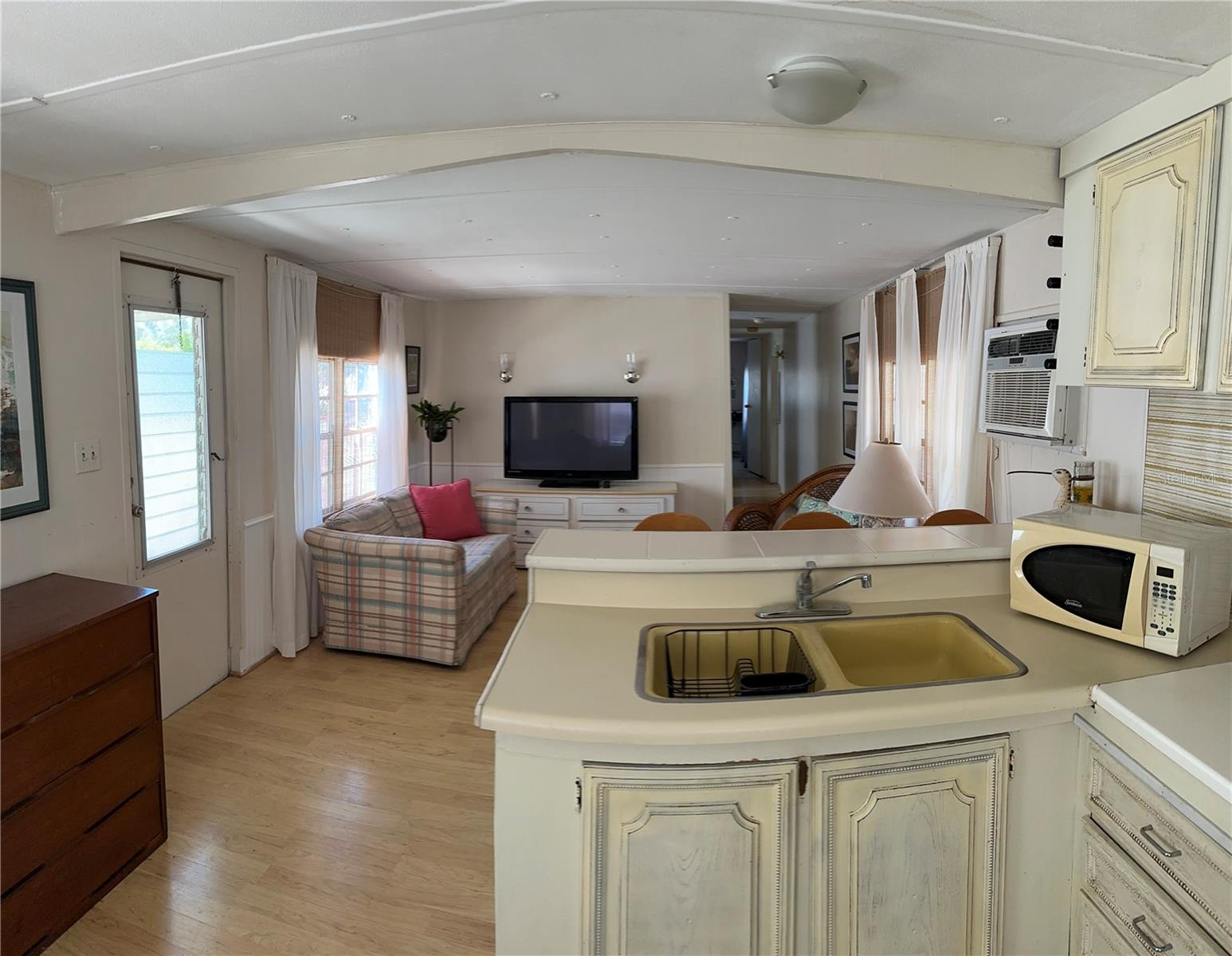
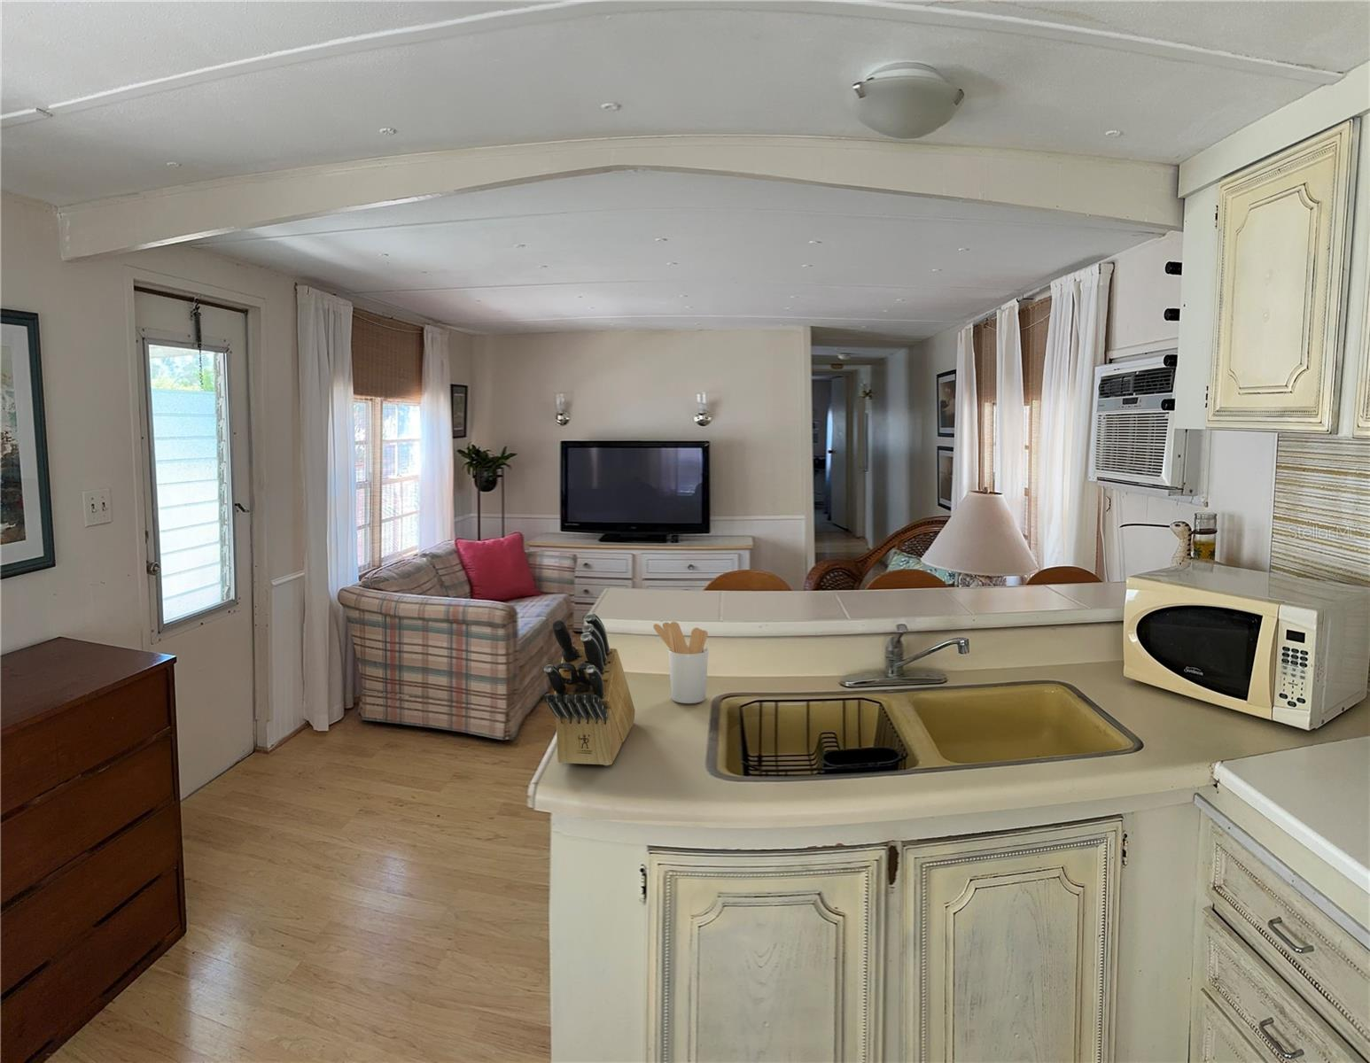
+ knife block (592, 677)
+ utensil holder (681, 659)
